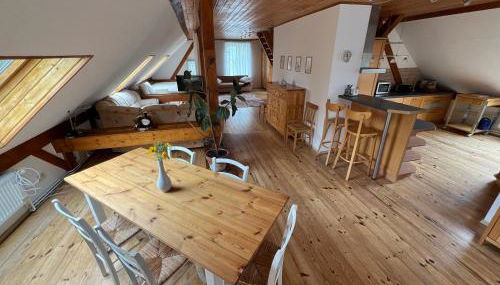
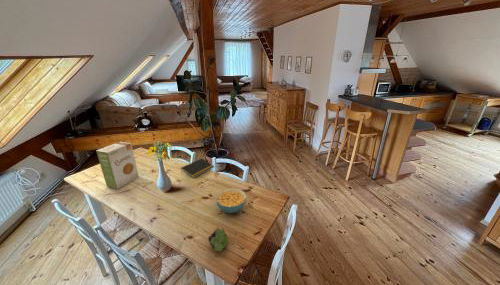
+ fruit (216, 239)
+ notepad (198, 167)
+ cereal bowl (231, 203)
+ food box (119, 164)
